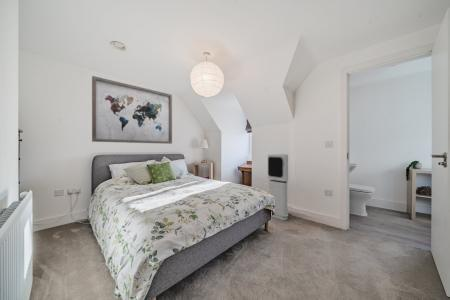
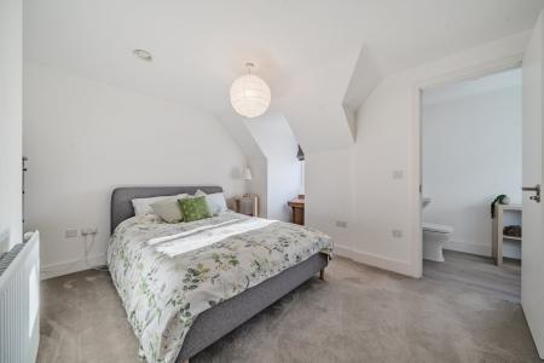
- air purifier (281, 184)
- wall art (137, 114)
